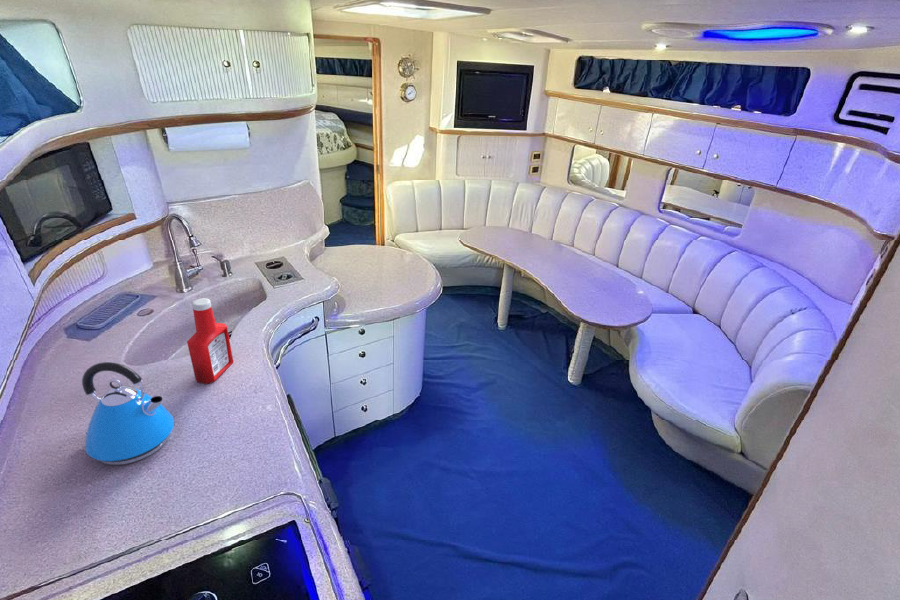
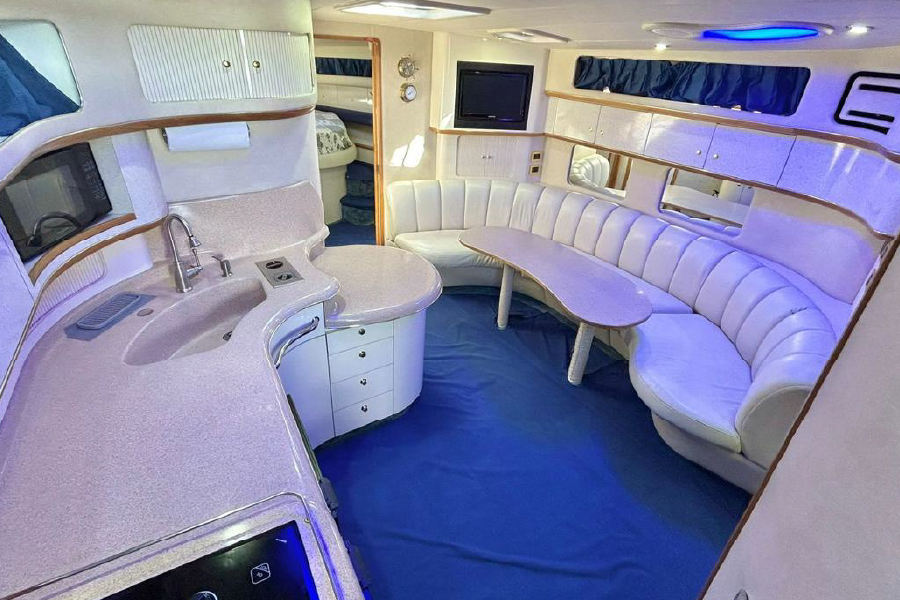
- kettle (119, 403)
- soap bottle (208, 337)
